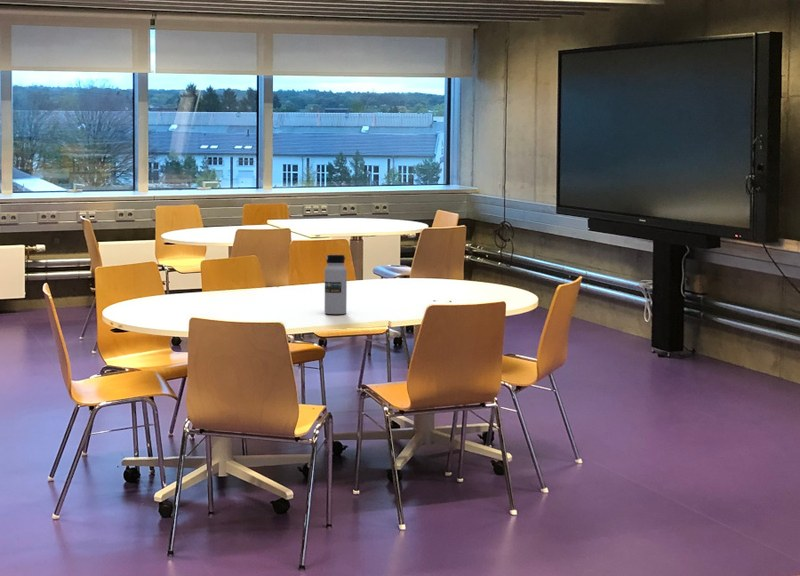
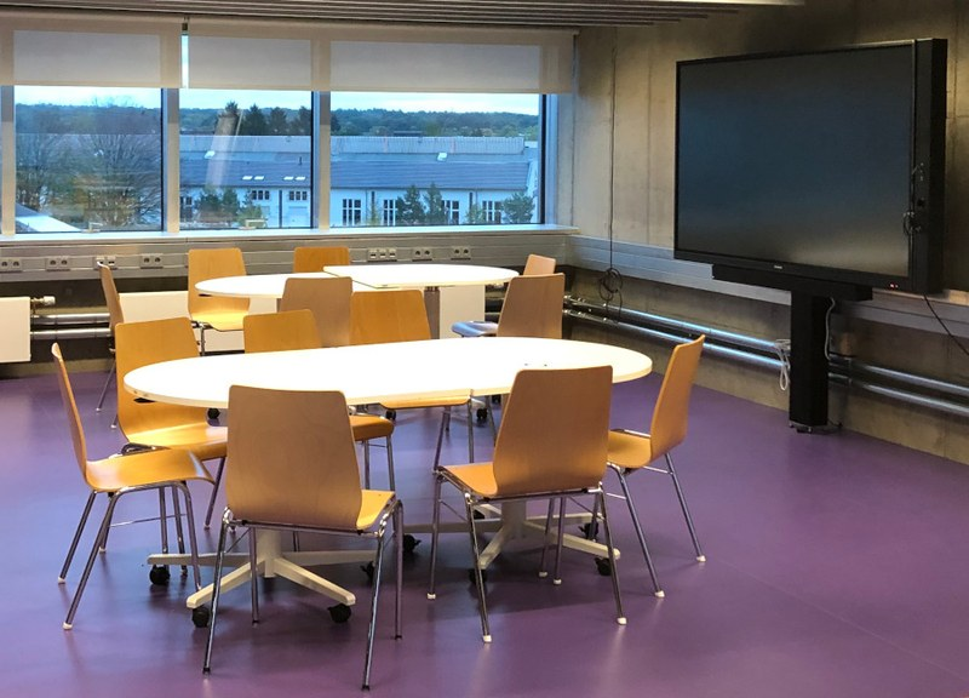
- water bottle (335, 284)
